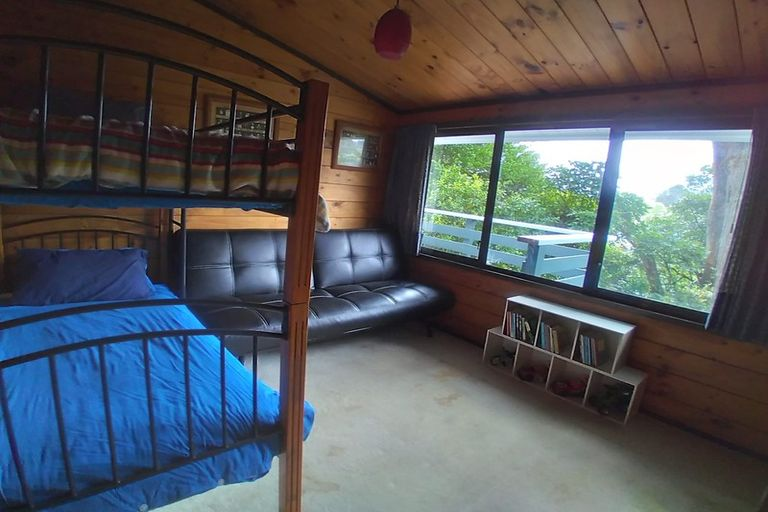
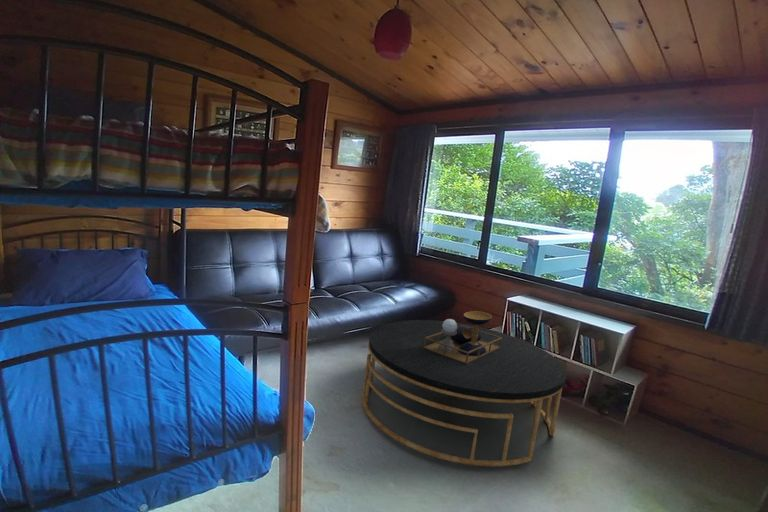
+ coffee table (461, 361)
